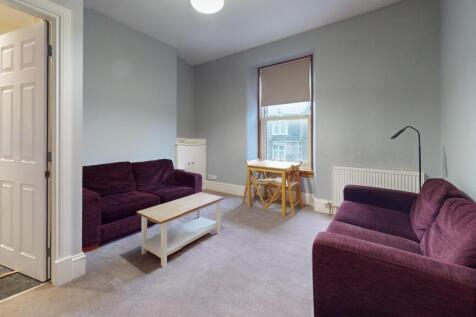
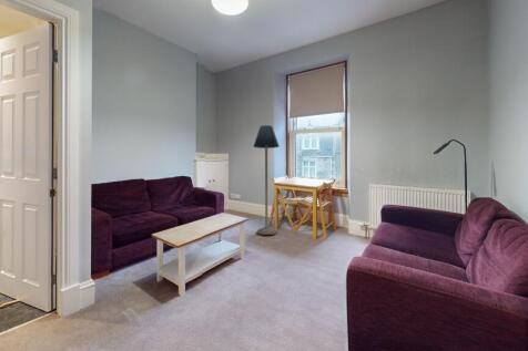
+ floor lamp (266, 179)
